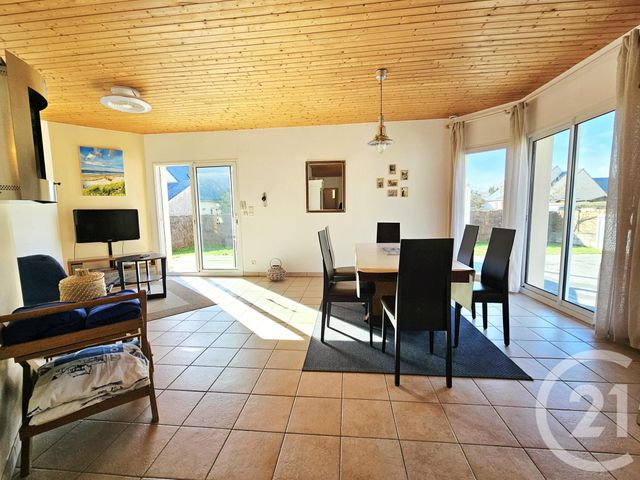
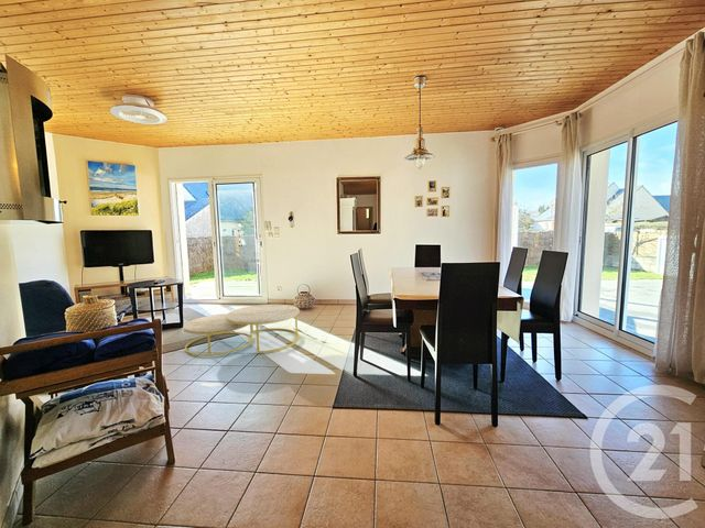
+ coffee table (243, 326)
